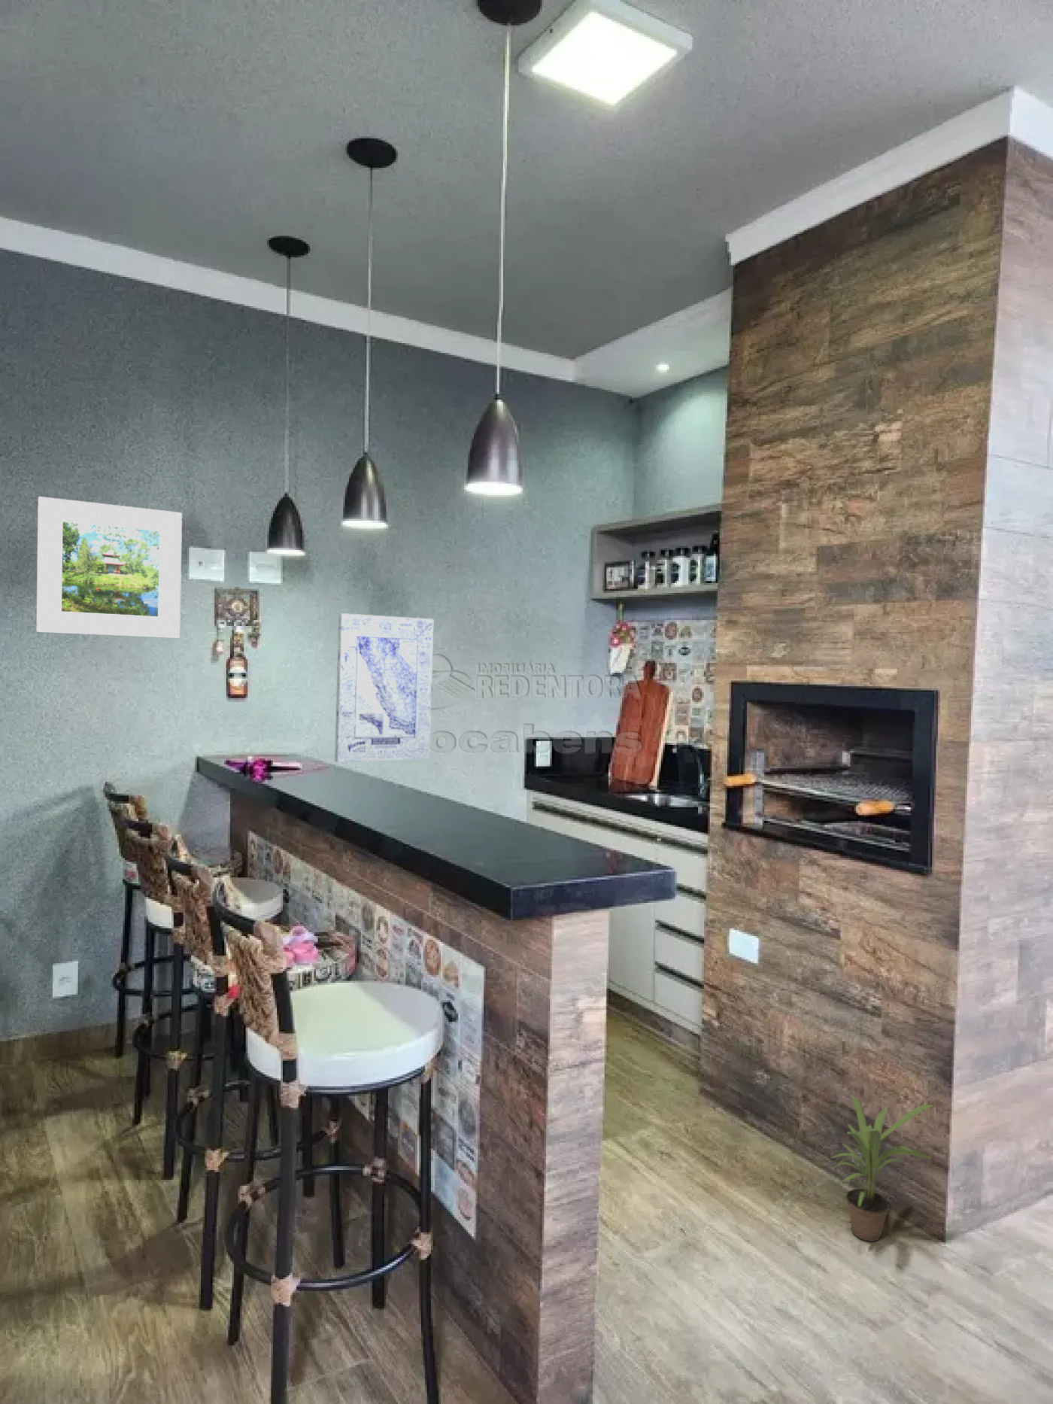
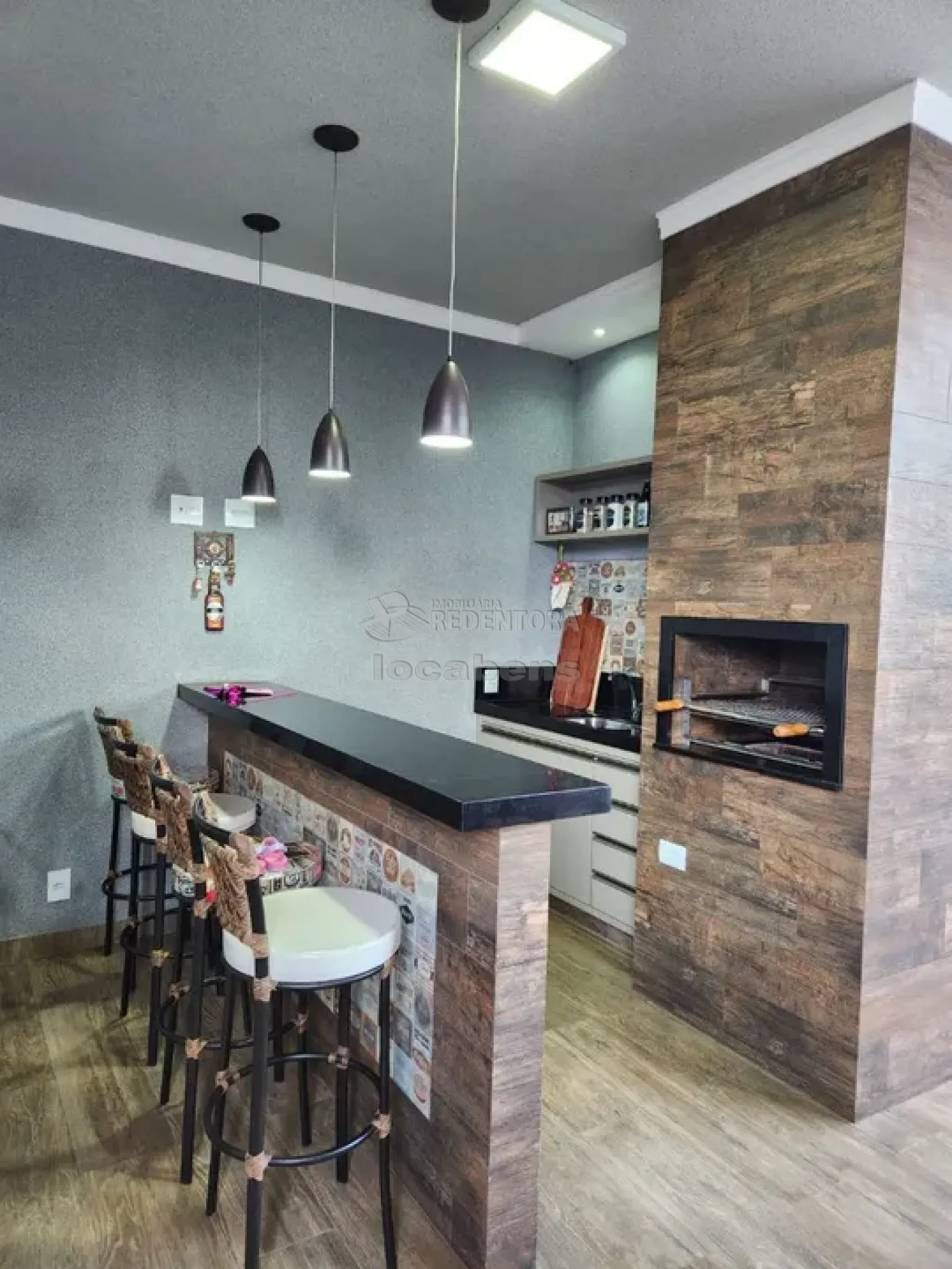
- wall art (385, 688)
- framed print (112, 570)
- potted plant (870, 1171)
